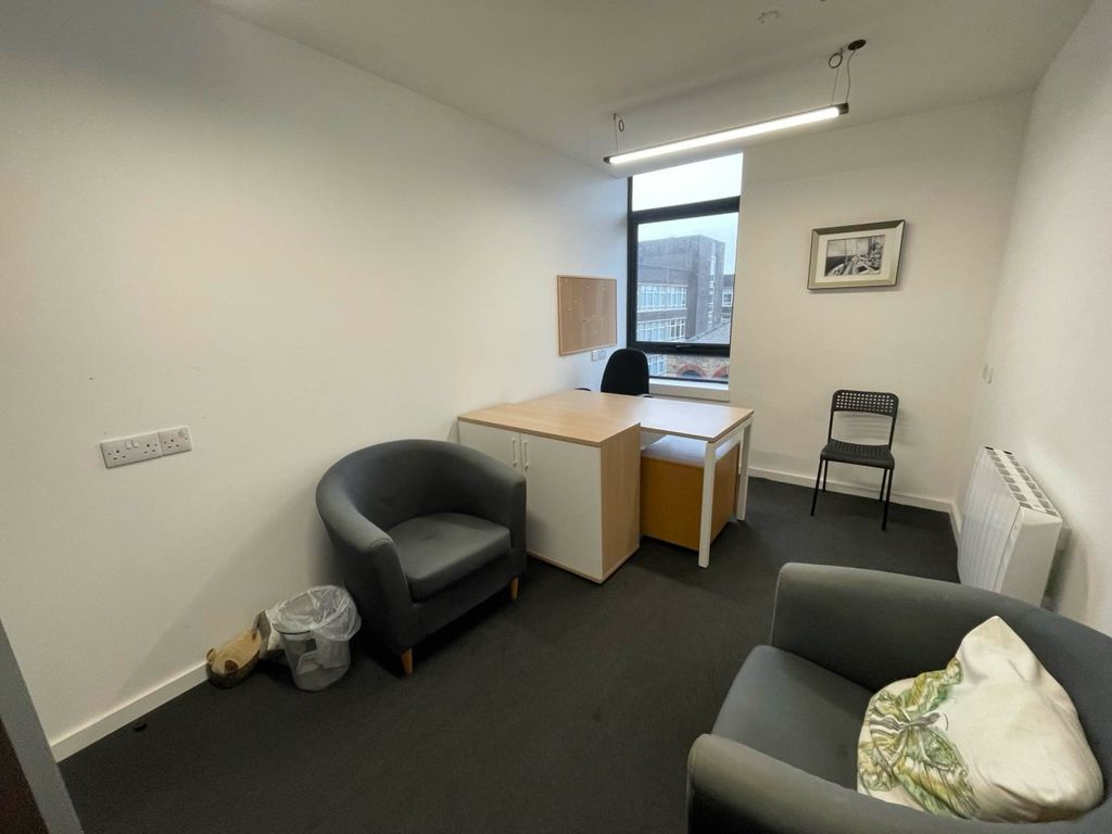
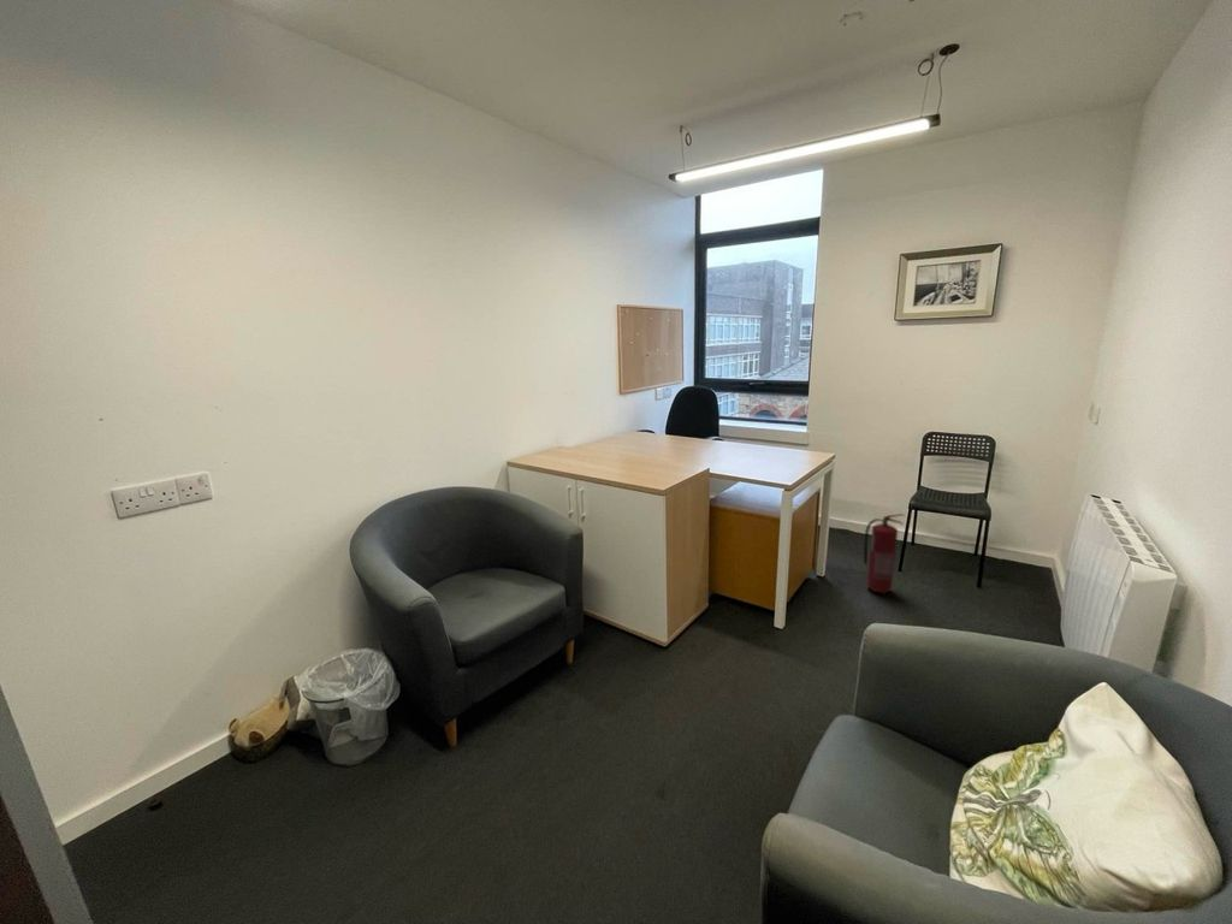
+ fire extinguisher (881, 551)
